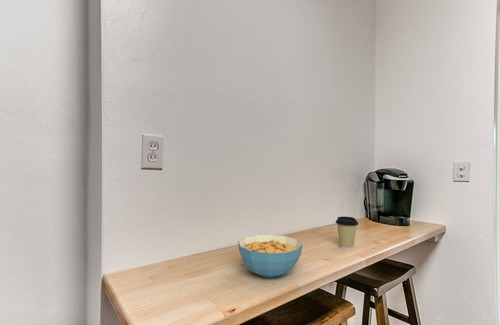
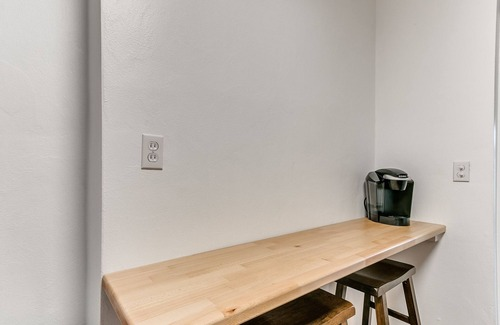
- coffee cup (346, 232)
- cereal bowl (269, 258)
